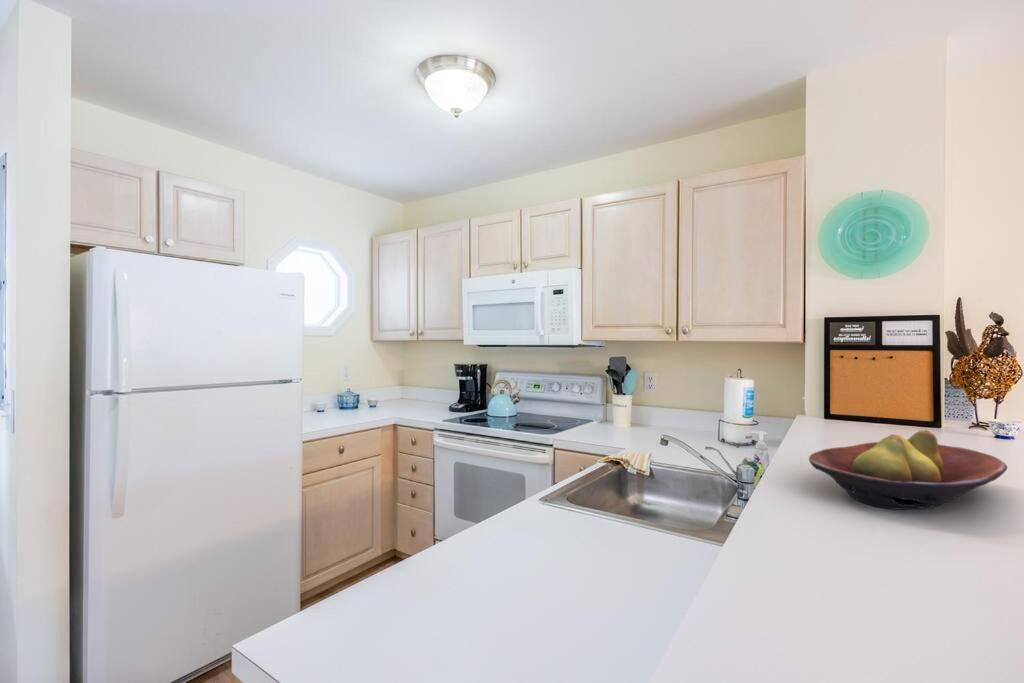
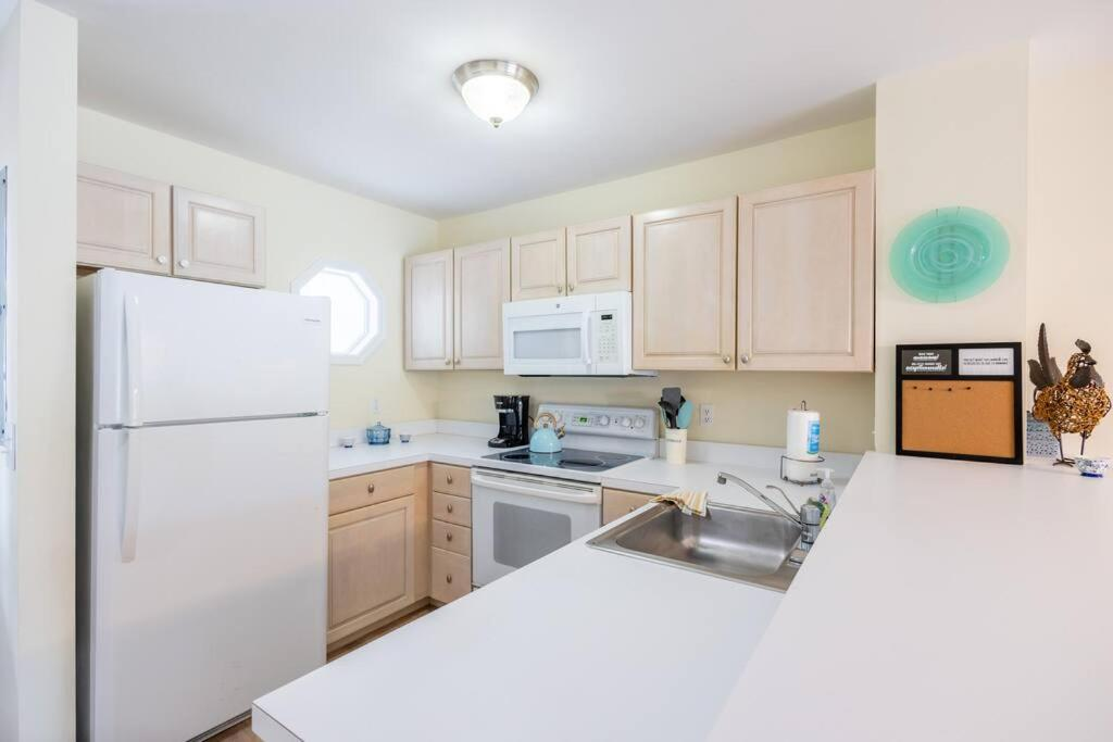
- fruit bowl (904, 462)
